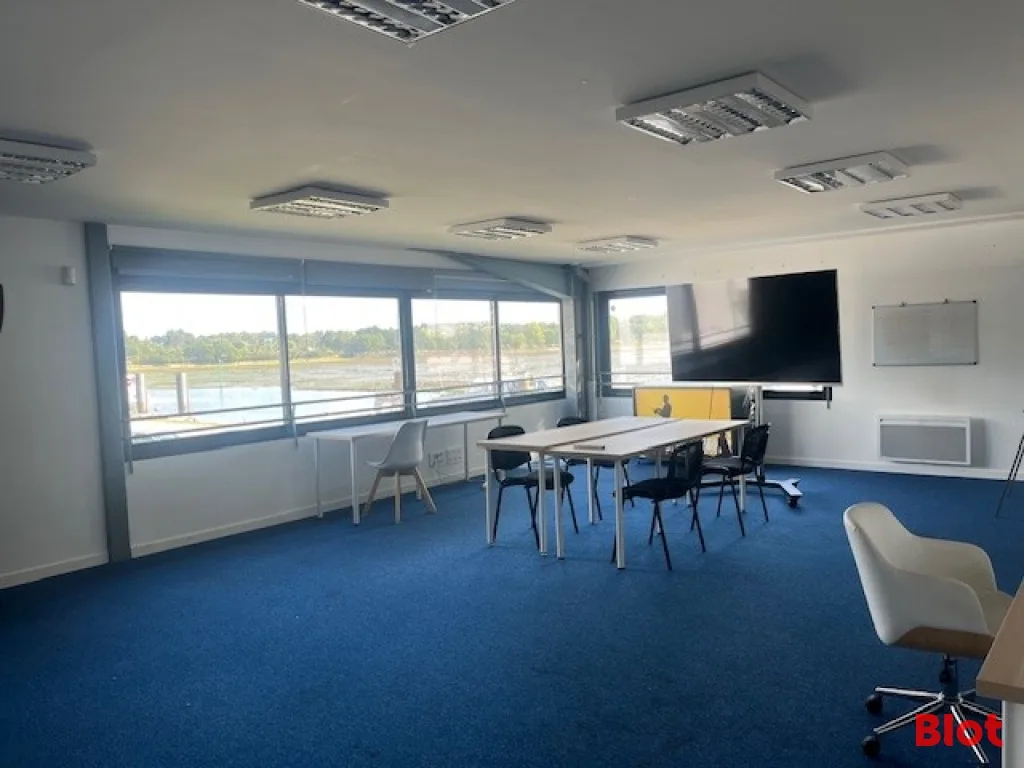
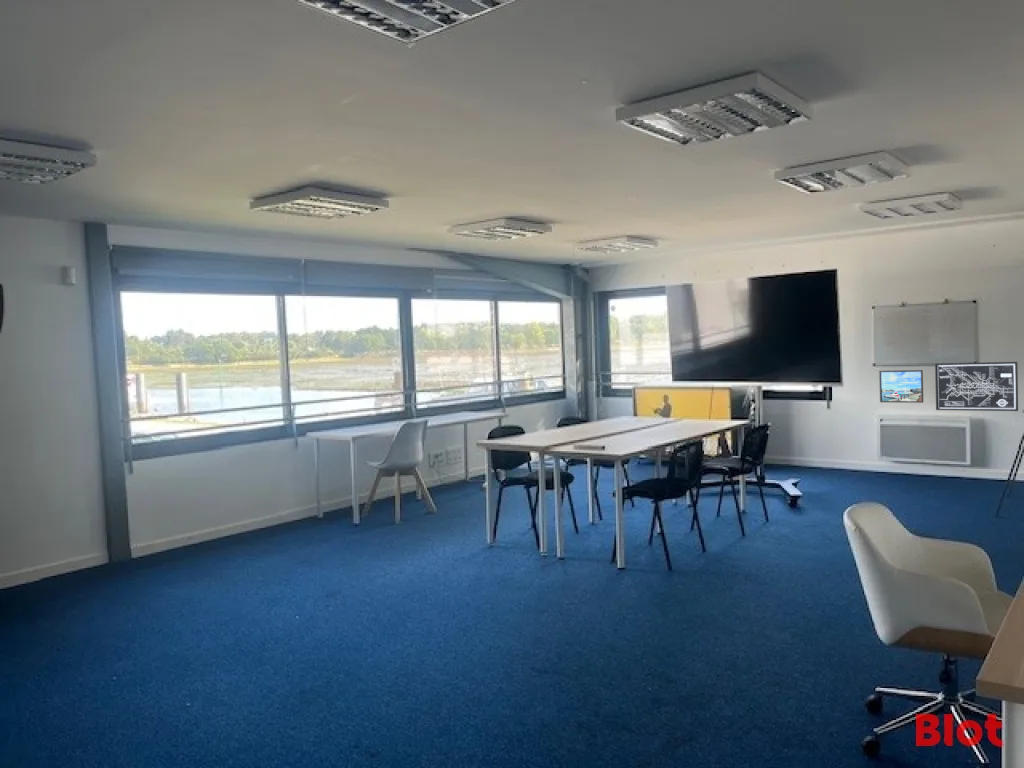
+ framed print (900, 386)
+ wall art (975, 386)
